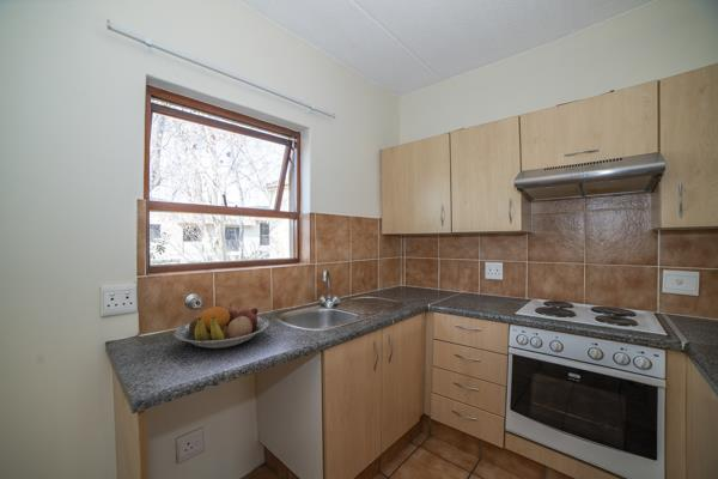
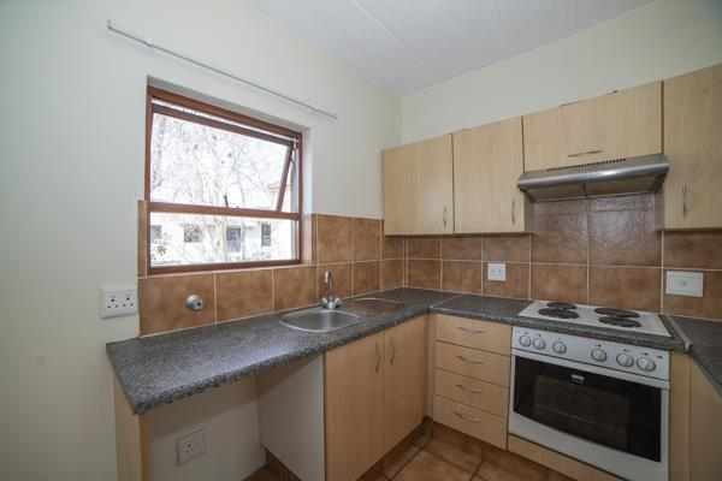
- fruit bowl (224, 322)
